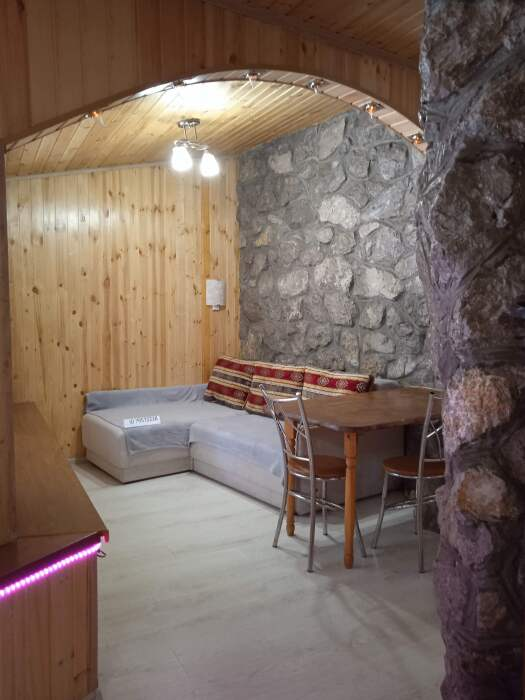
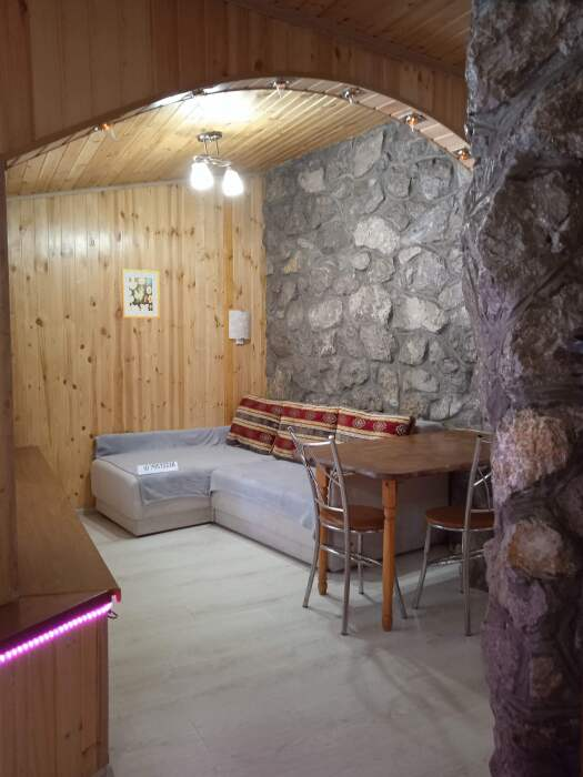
+ wall art (141, 294)
